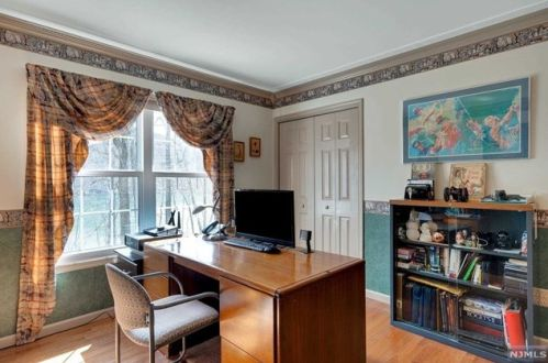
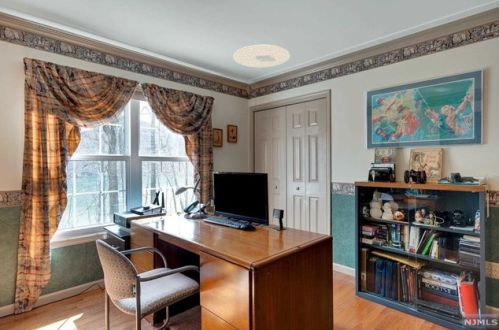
+ ceiling light (261, 54)
